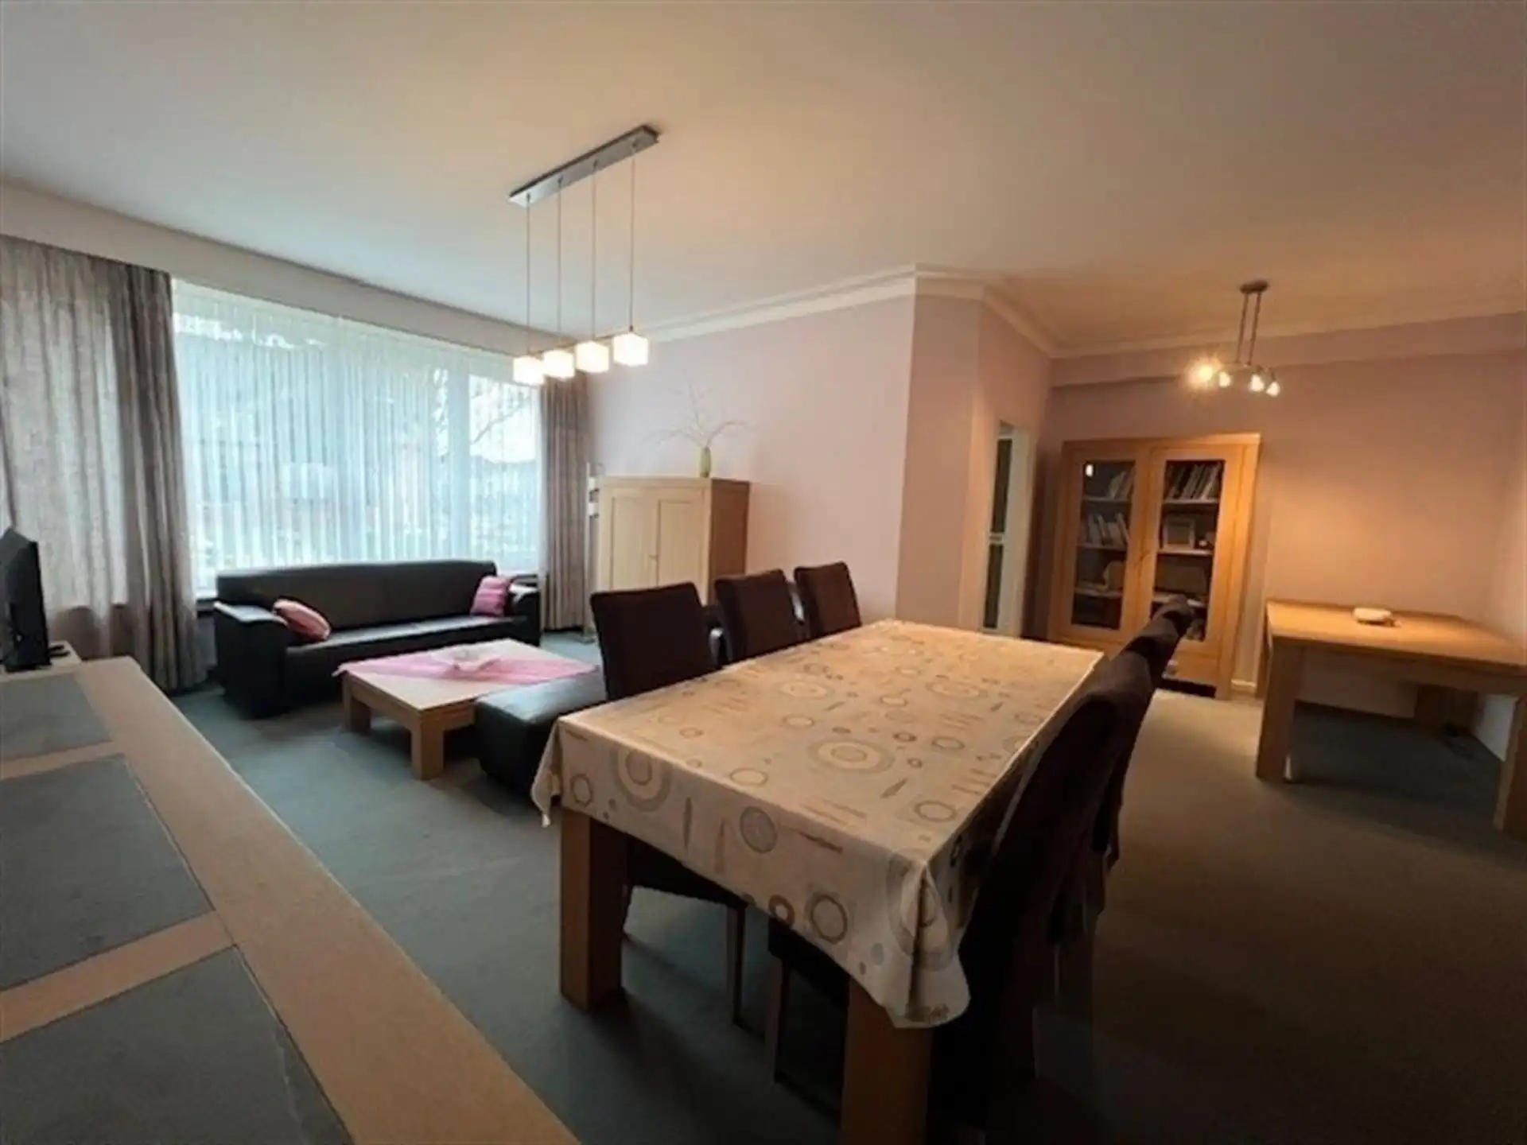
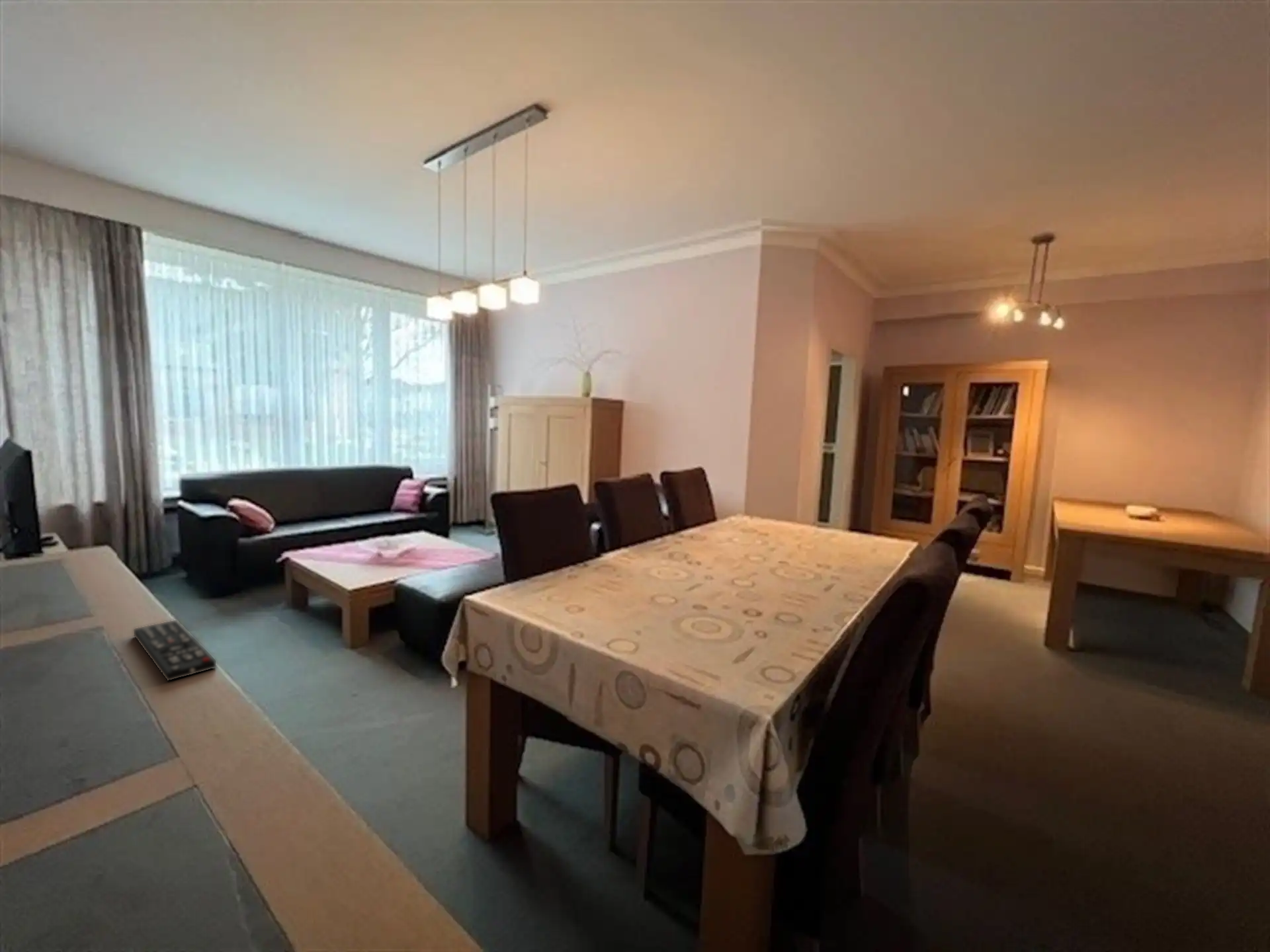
+ remote control (173, 646)
